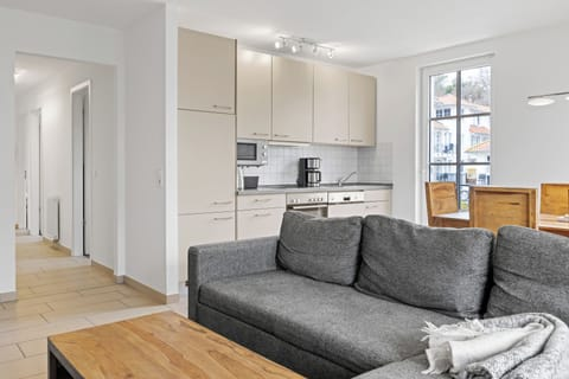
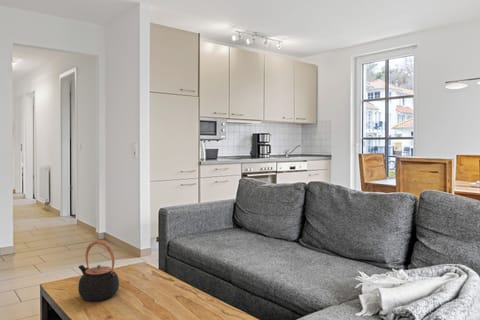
+ teapot (96, 267)
